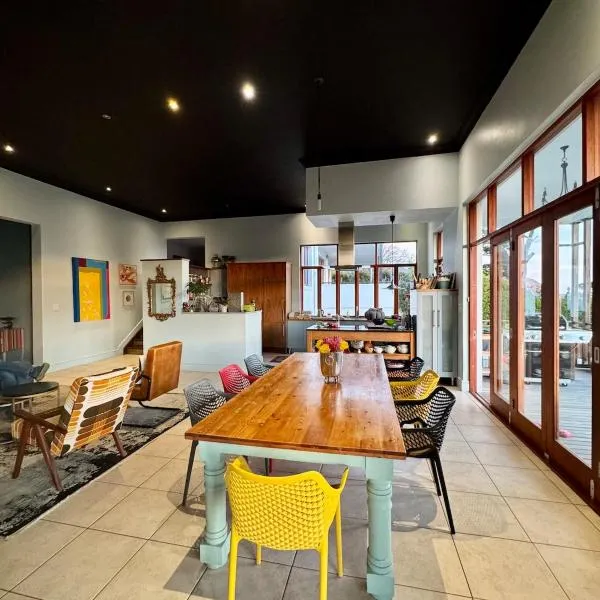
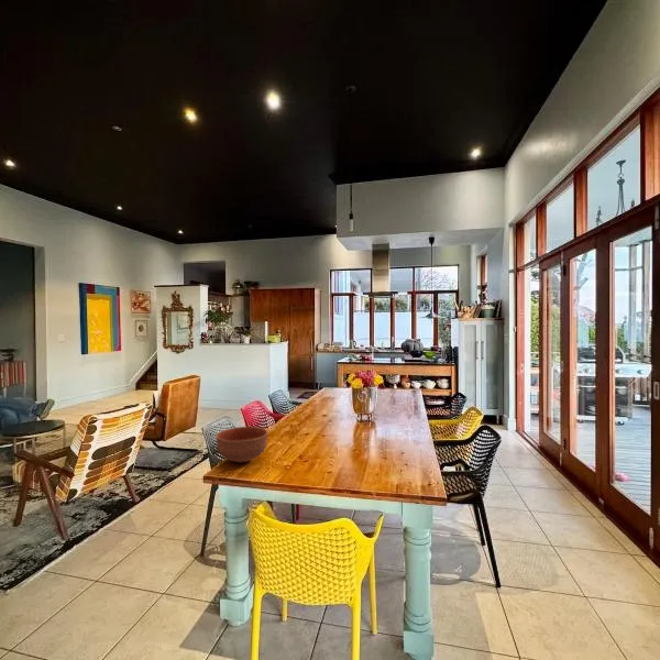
+ bowl (242, 446)
